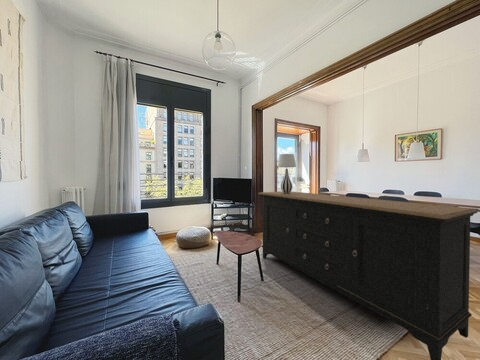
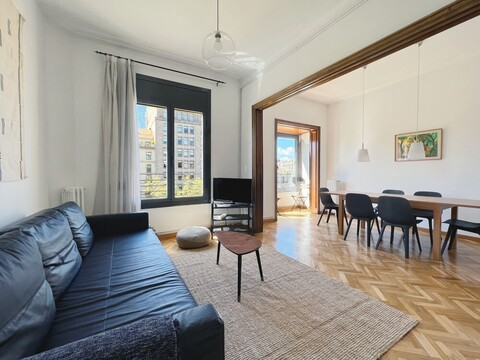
- table lamp (286, 173)
- sideboard (331, 241)
